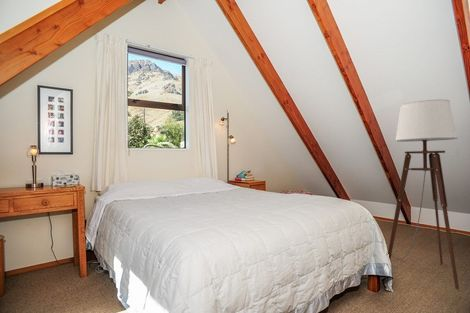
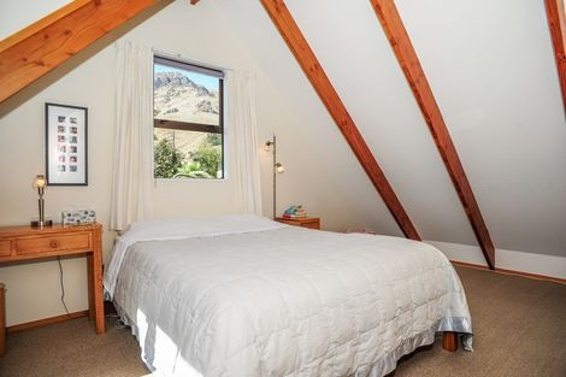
- floor lamp (423, 186)
